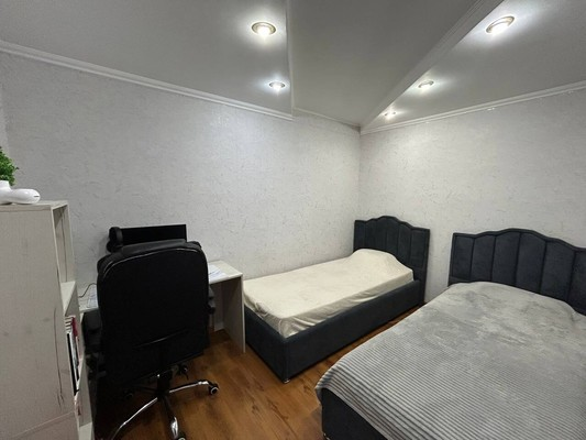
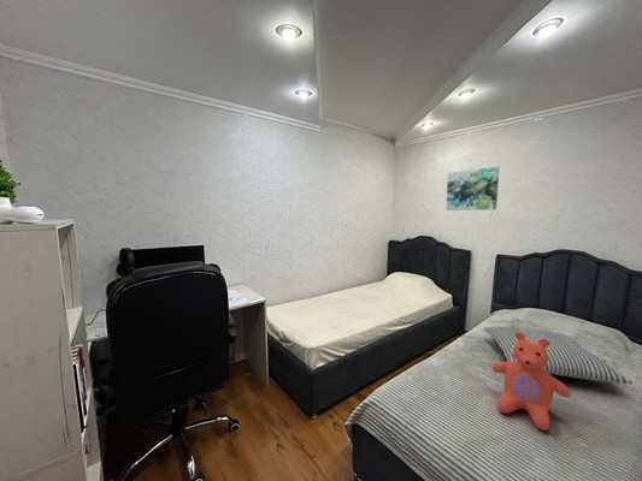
+ wall art (470, 190)
+ pillow (546, 349)
+ teddy bear (526, 374)
